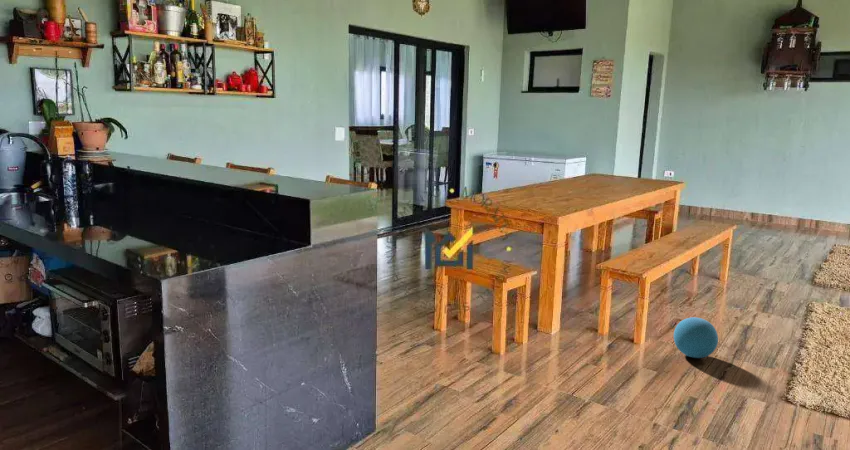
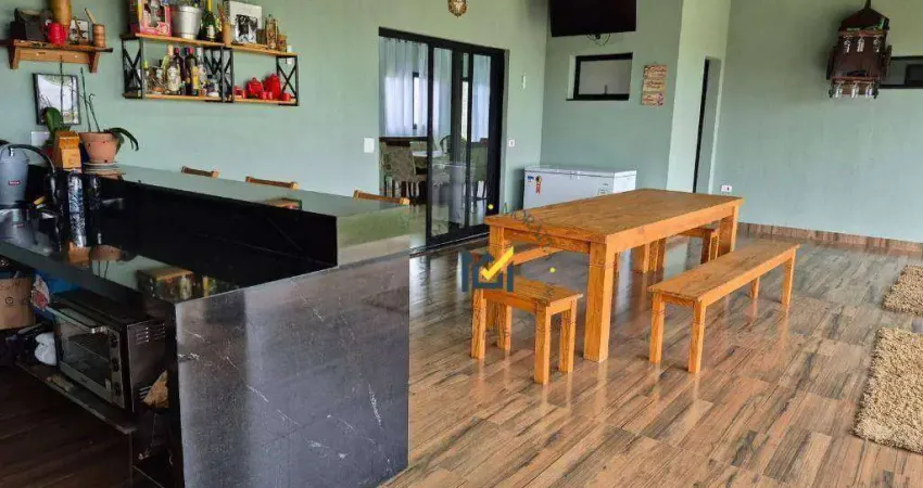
- ball (695, 337)
